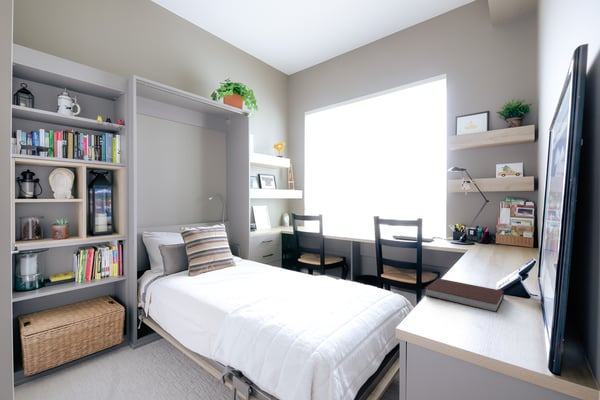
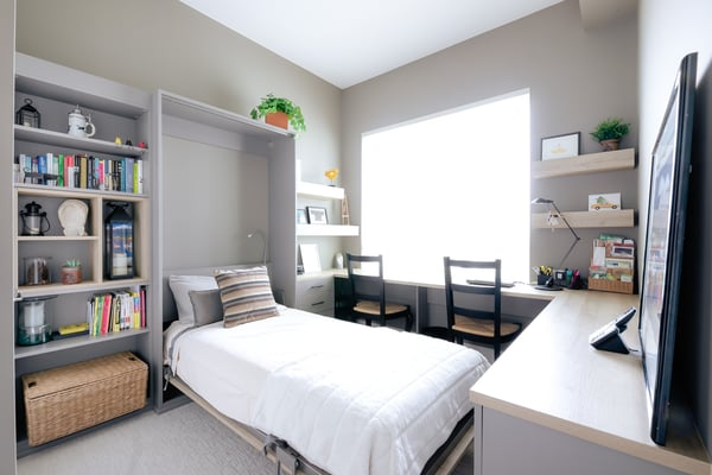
- notebook (463, 293)
